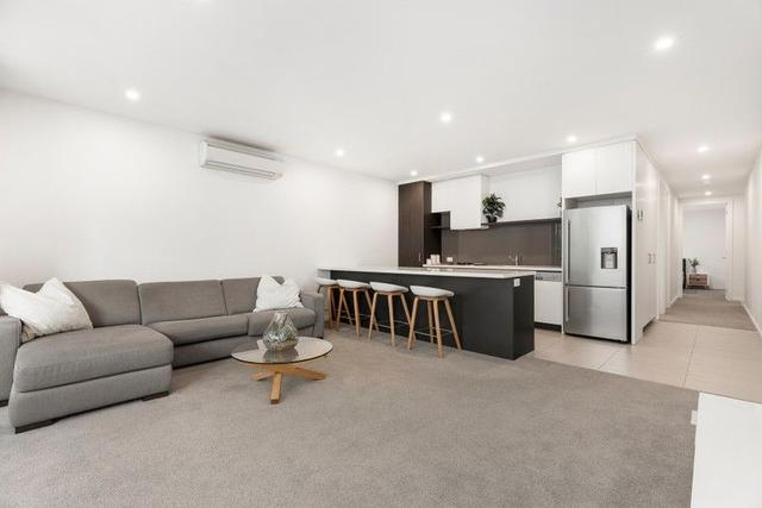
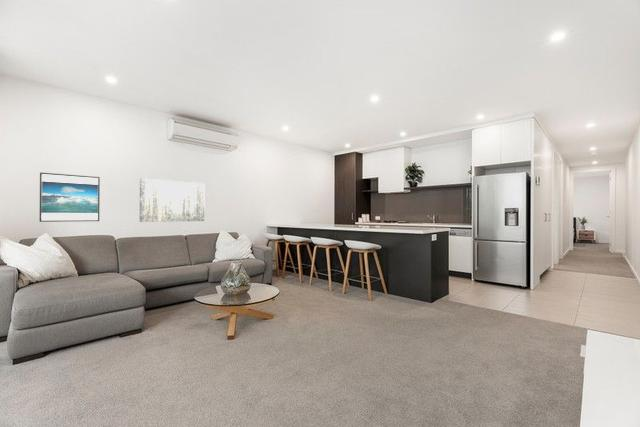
+ wall art (174, 201)
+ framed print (71, 198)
